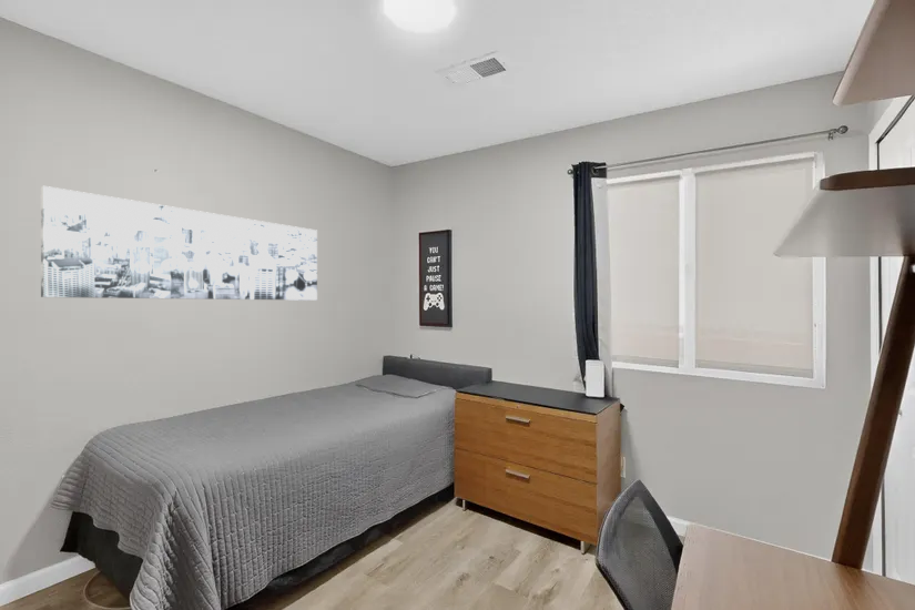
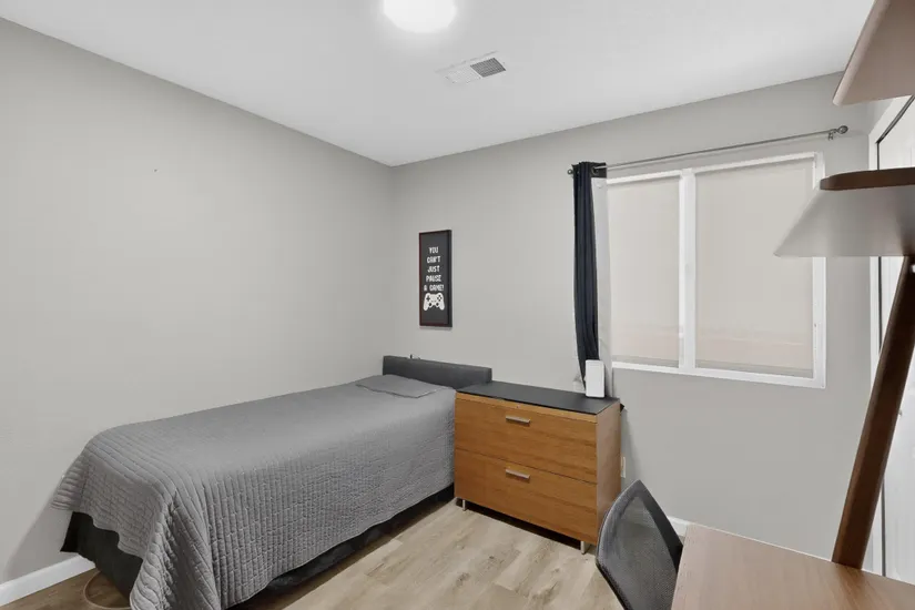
- wall art (210, 256)
